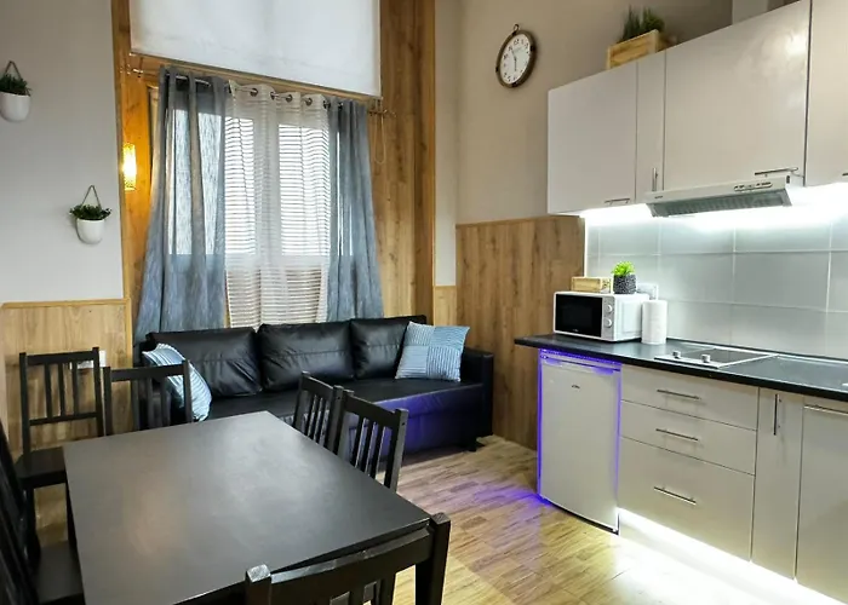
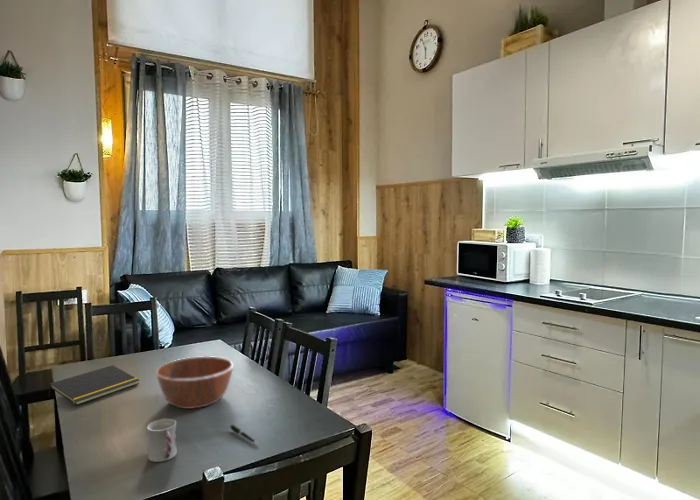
+ cup (164, 441)
+ bowl (196, 383)
+ notepad (96, 383)
+ pen (244, 434)
